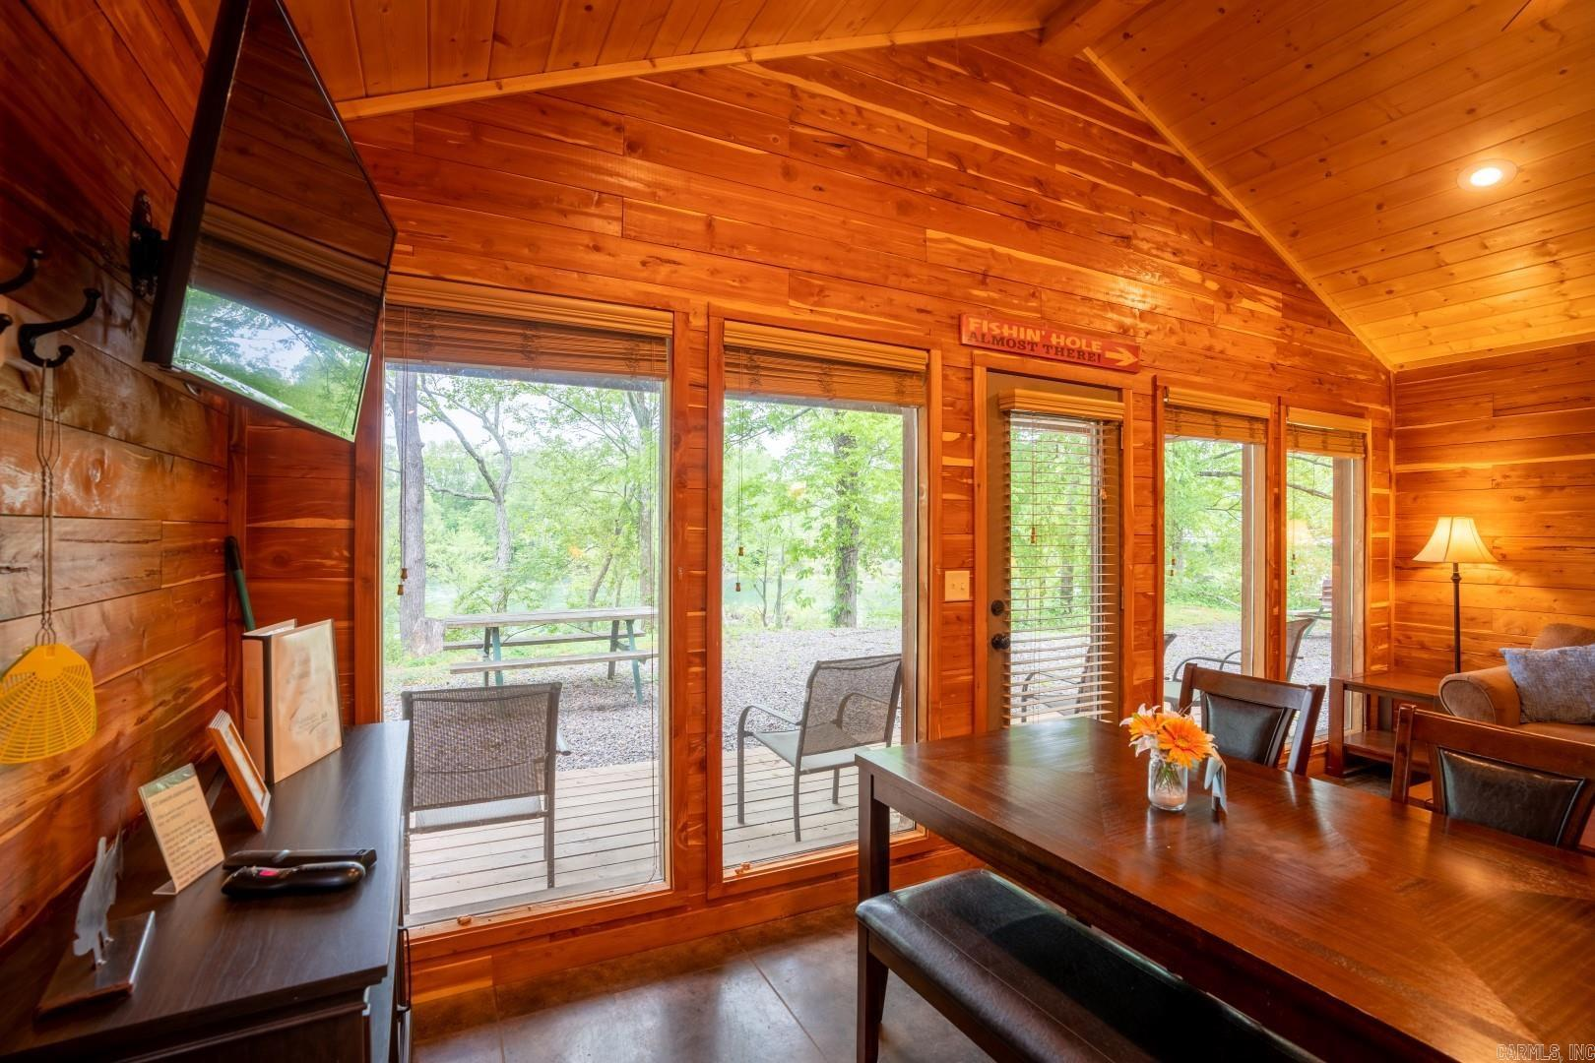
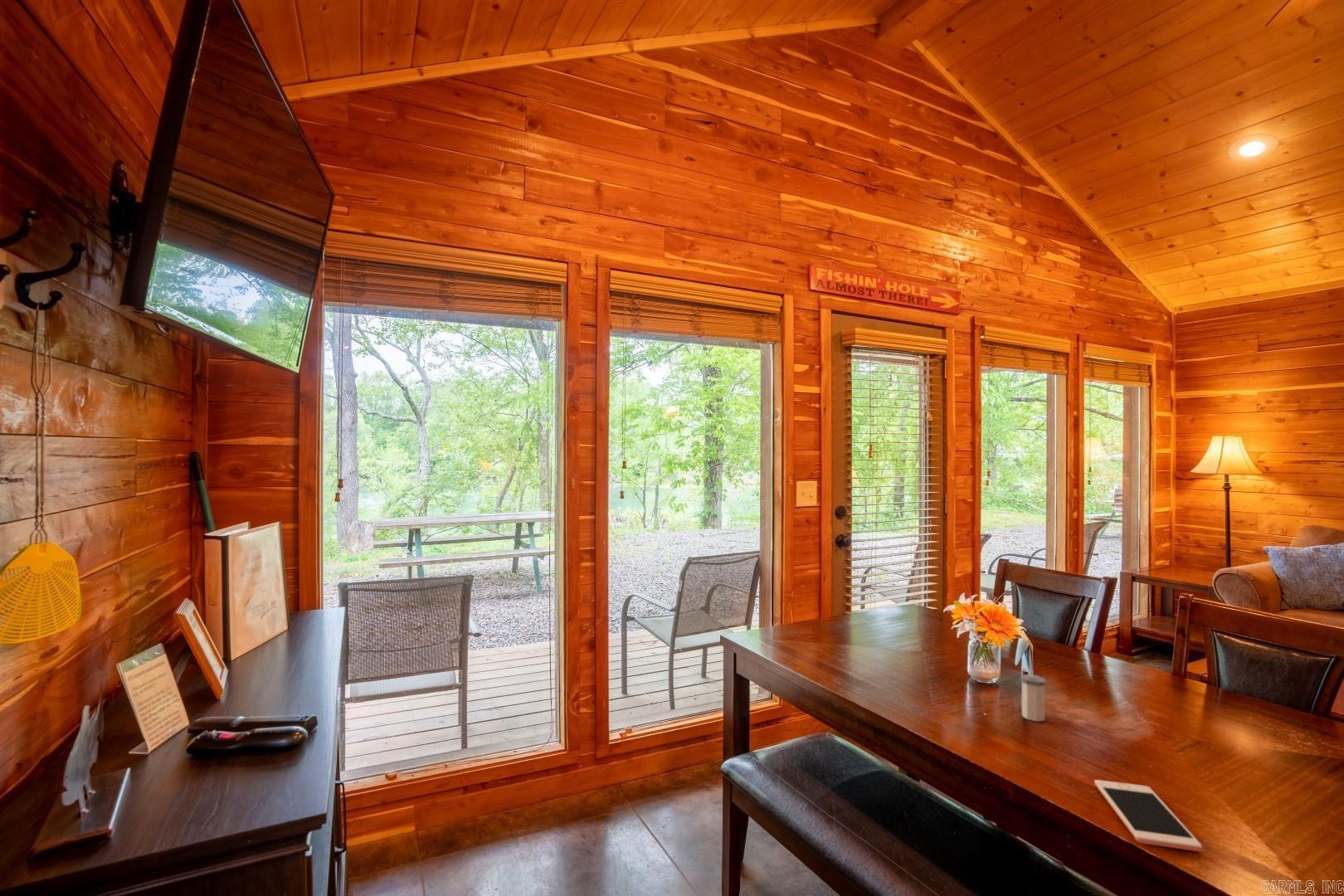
+ salt shaker (1033, 698)
+ cell phone (1143, 812)
